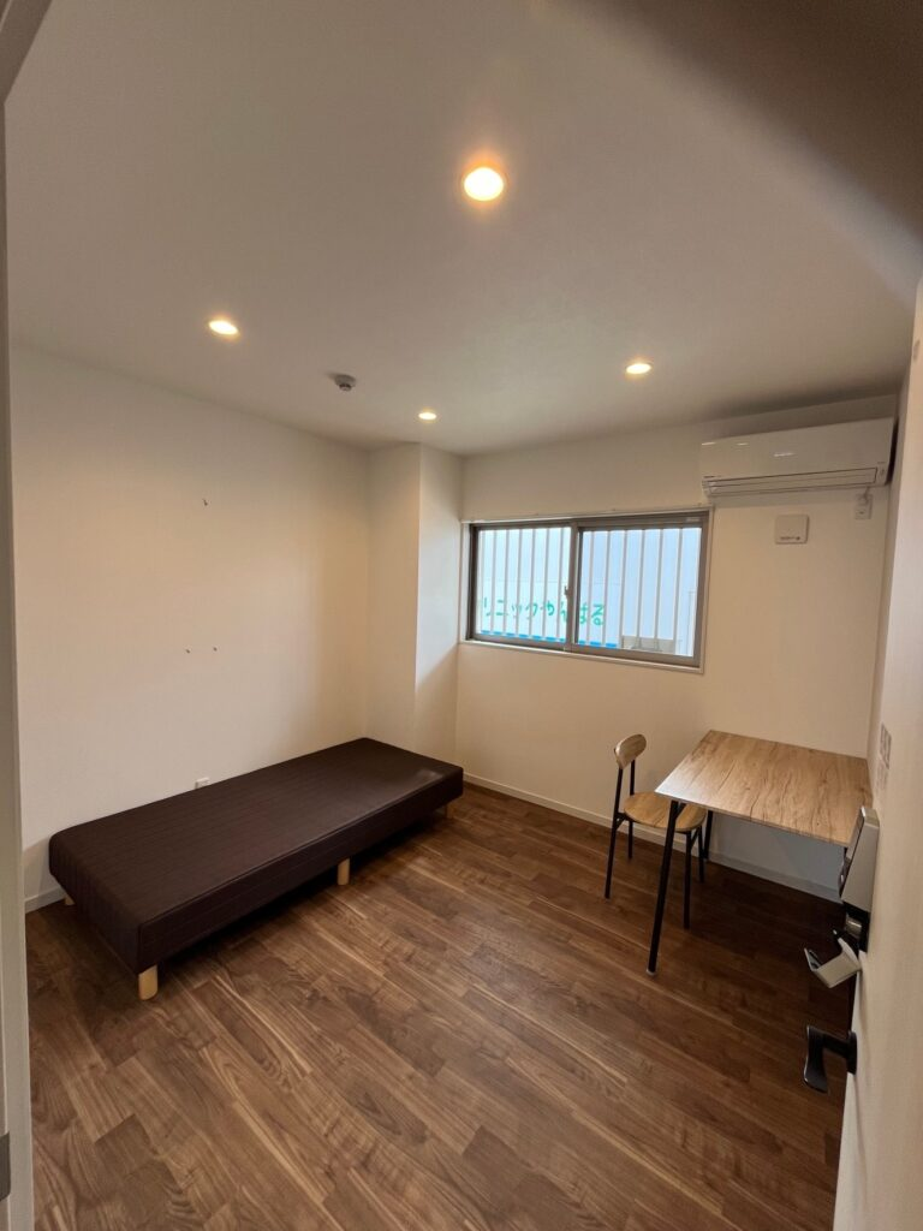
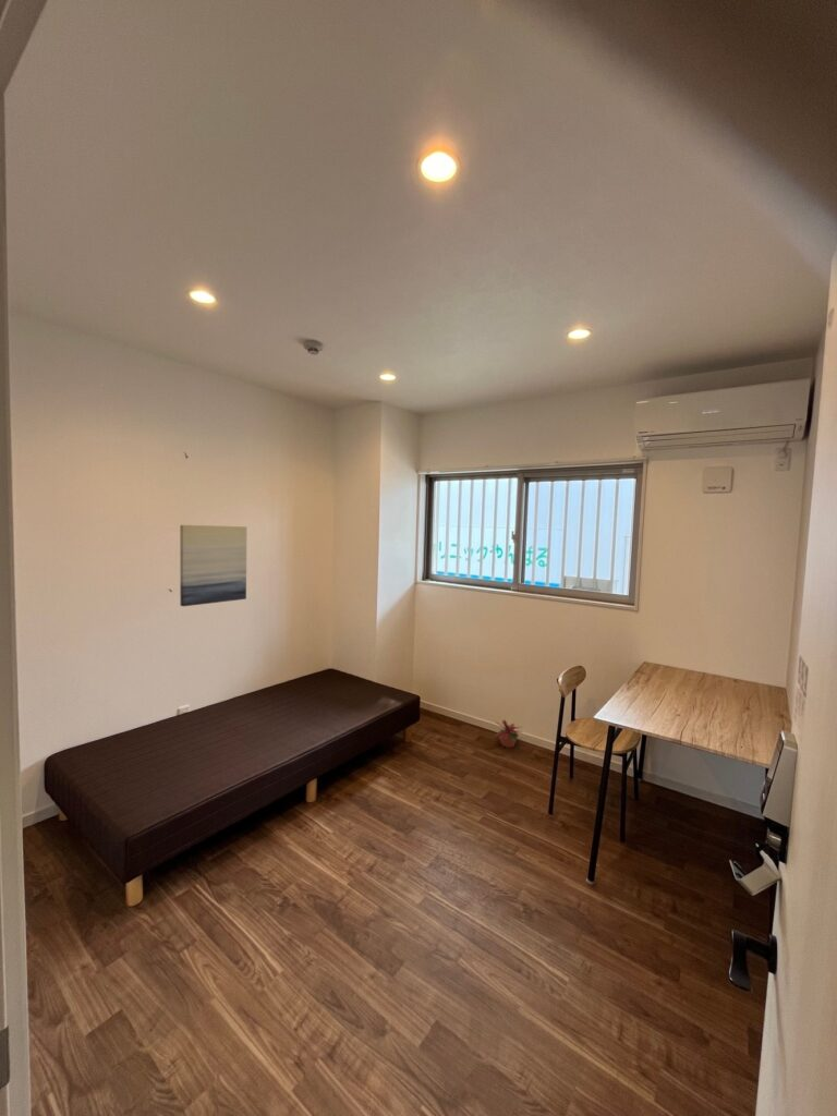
+ potted plant (508, 730)
+ wall art (215, 563)
